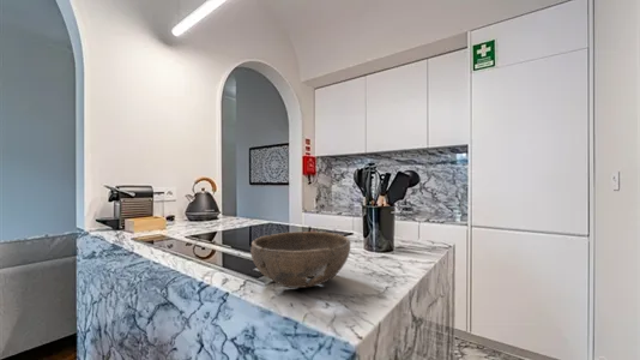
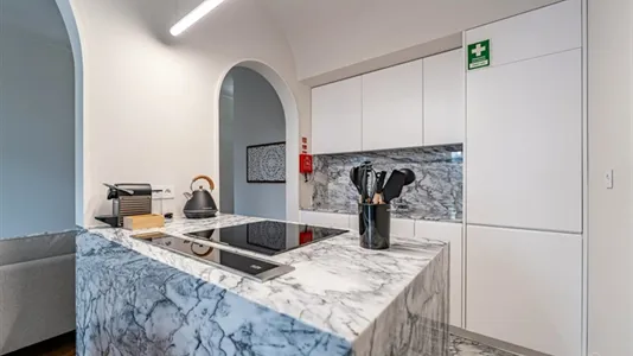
- bowl (301, 259)
